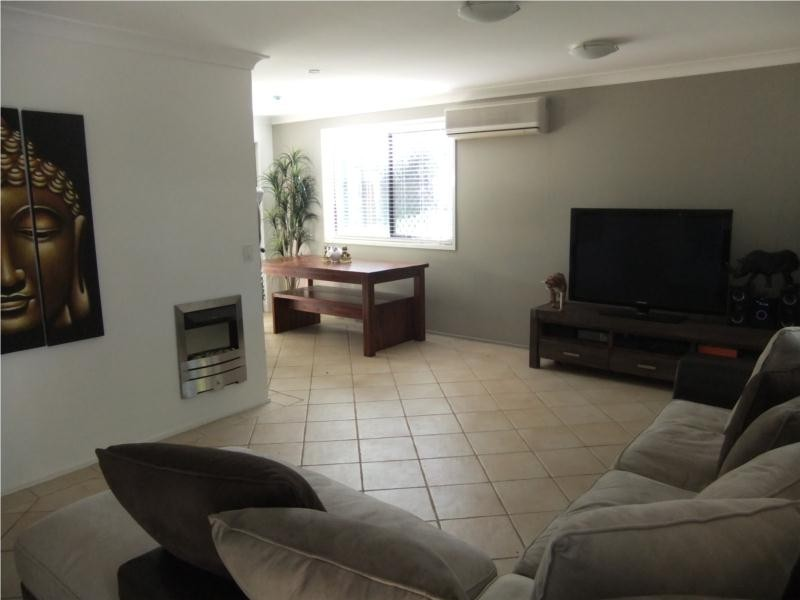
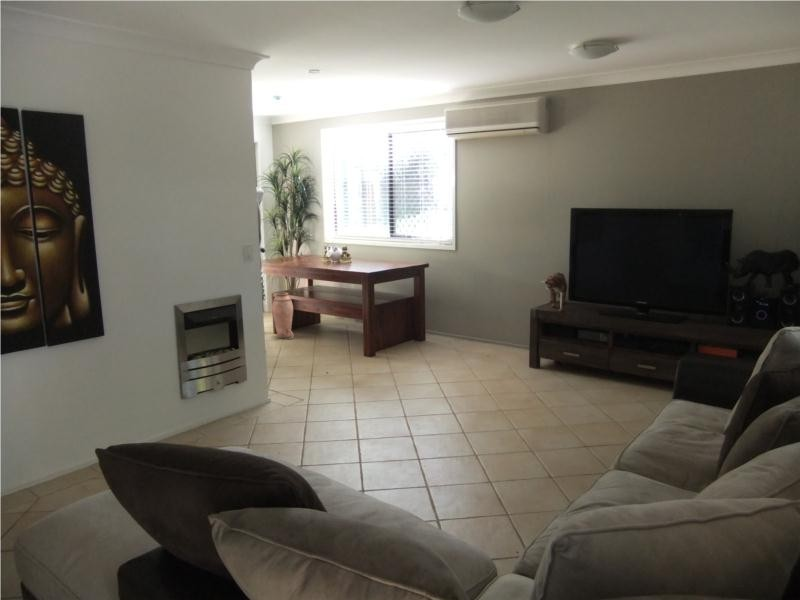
+ vase (284, 315)
